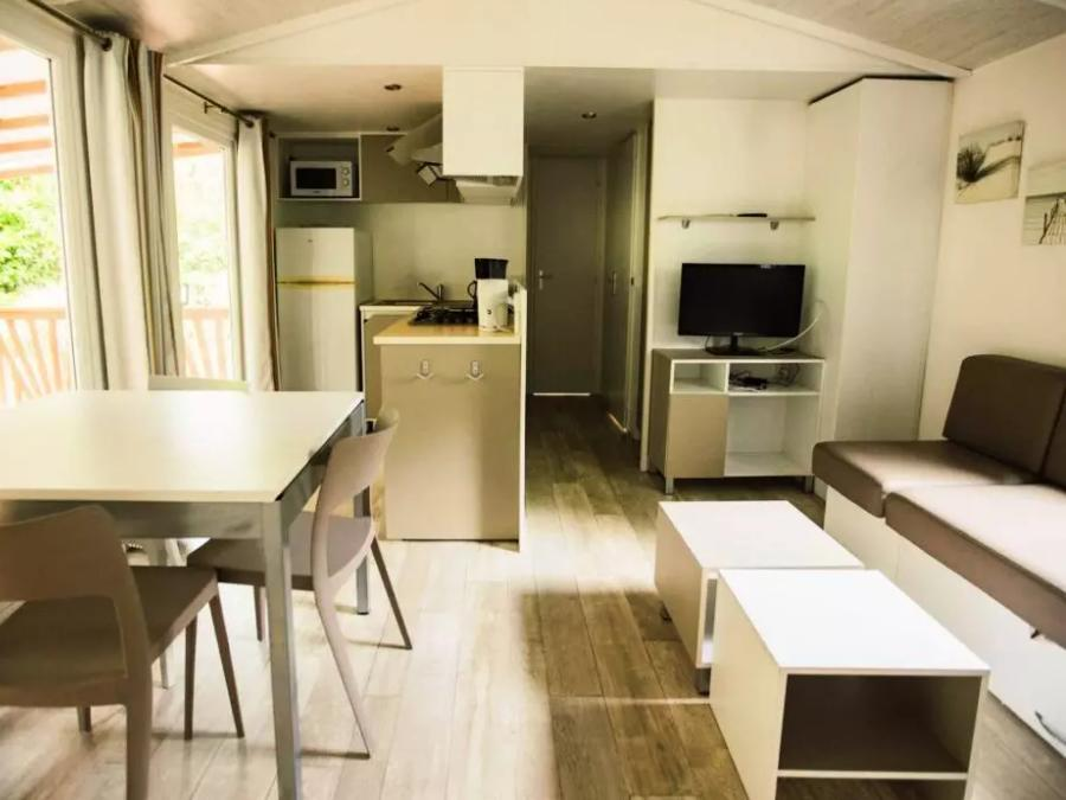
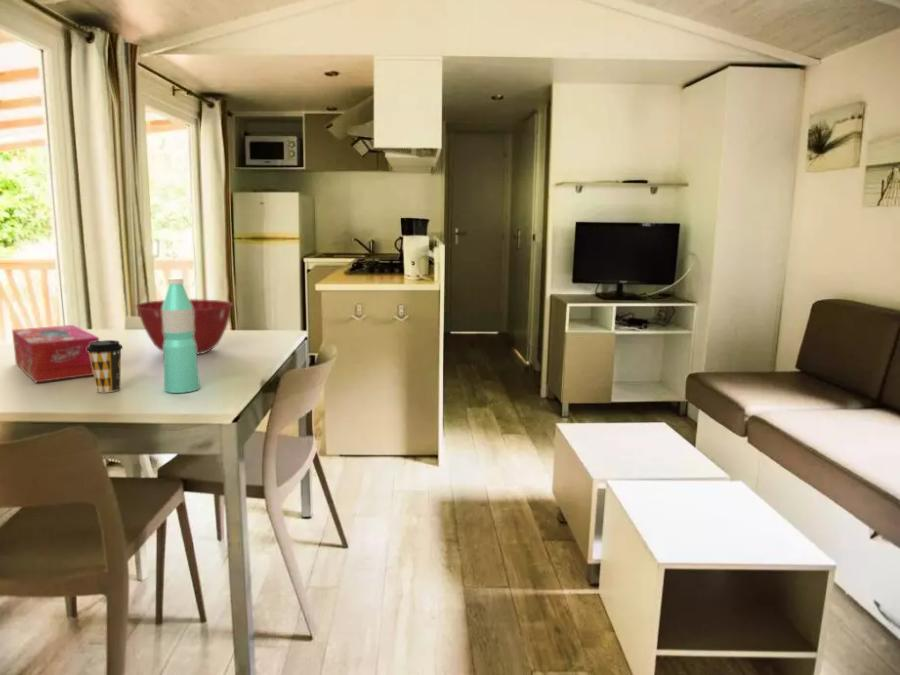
+ coffee cup (106, 366)
+ water bottle (178, 334)
+ tissue box (55, 351)
+ mixing bowl (193, 324)
